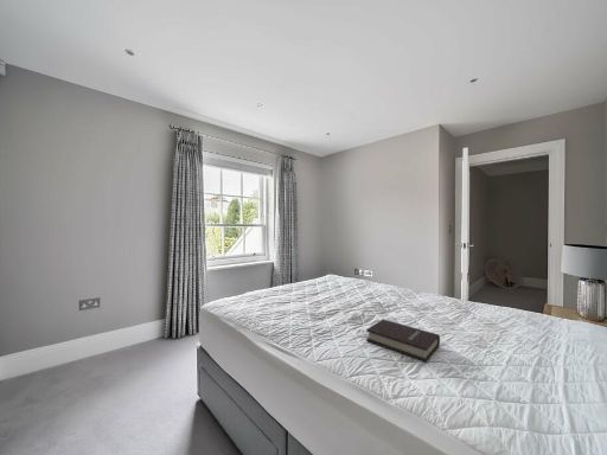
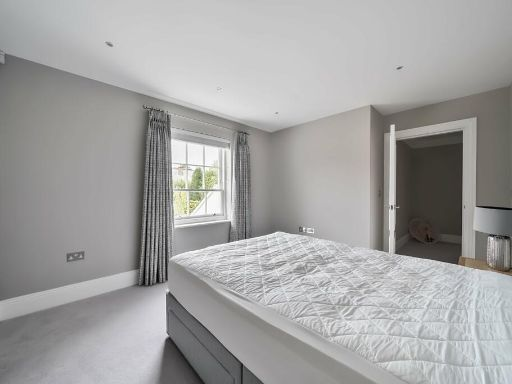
- book (402, 337)
